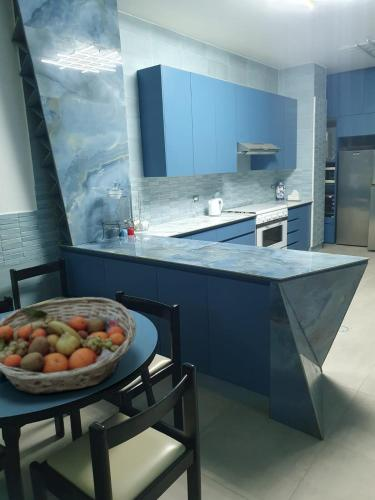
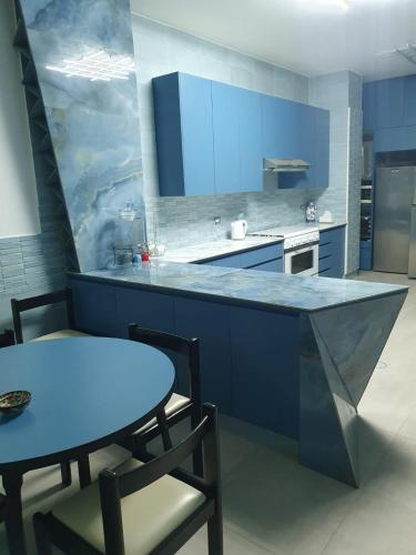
- fruit basket (64, 342)
